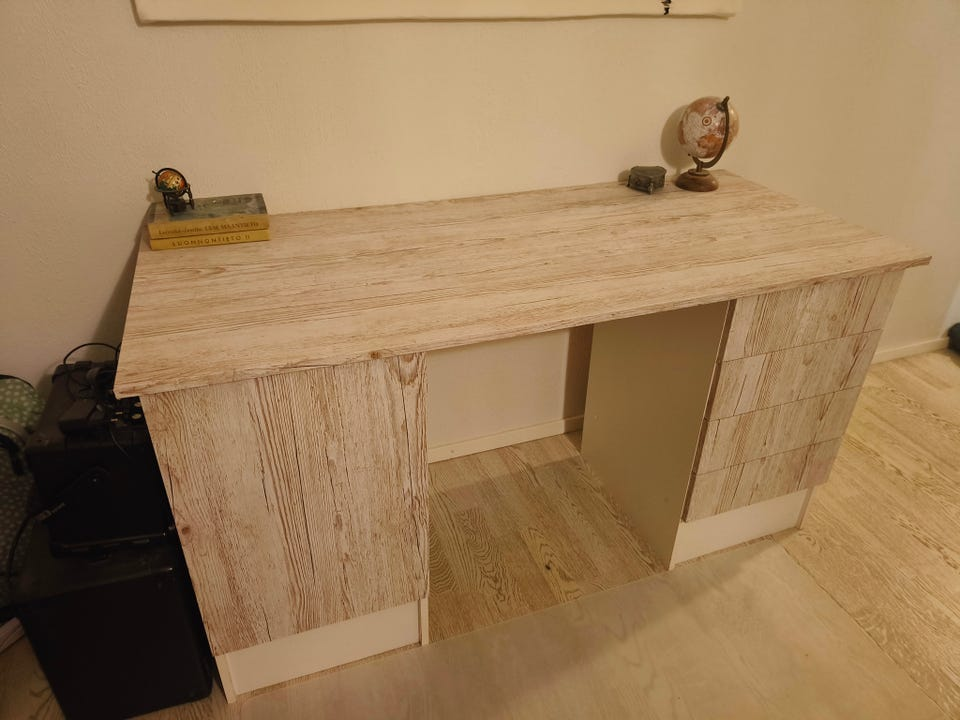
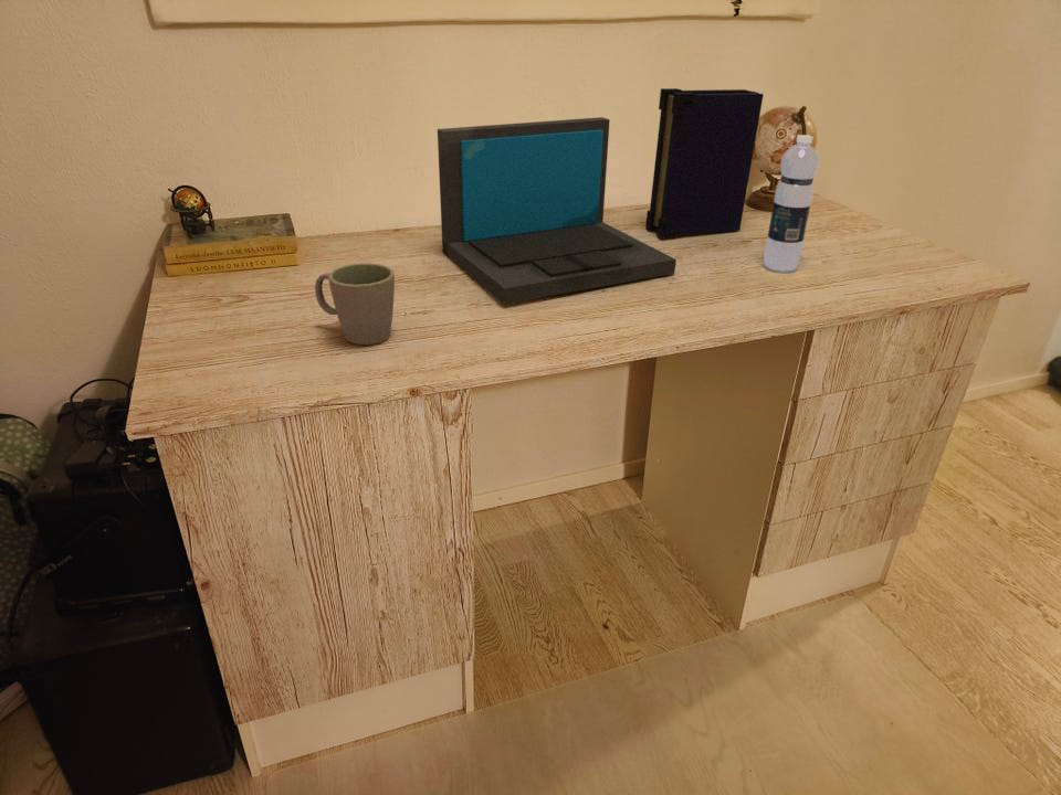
+ mug (354, 303)
+ book (700, 161)
+ water bottle (791, 204)
+ laptop (557, 202)
